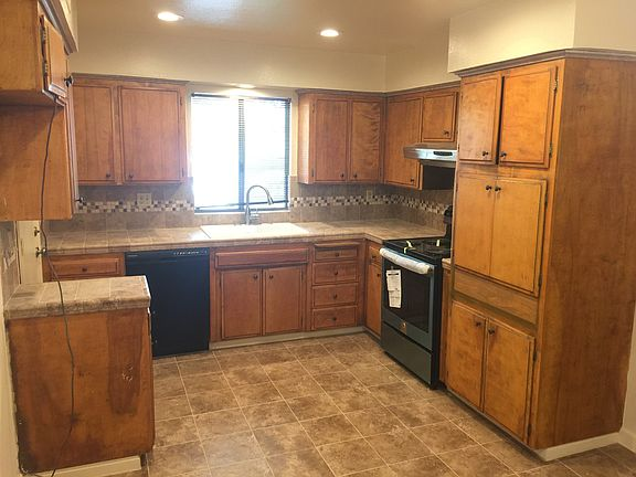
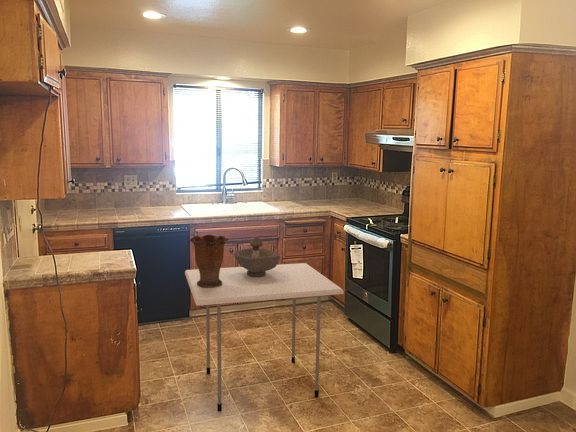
+ dining table (258, 300)
+ vase (209, 260)
+ decorative bowl (256, 255)
